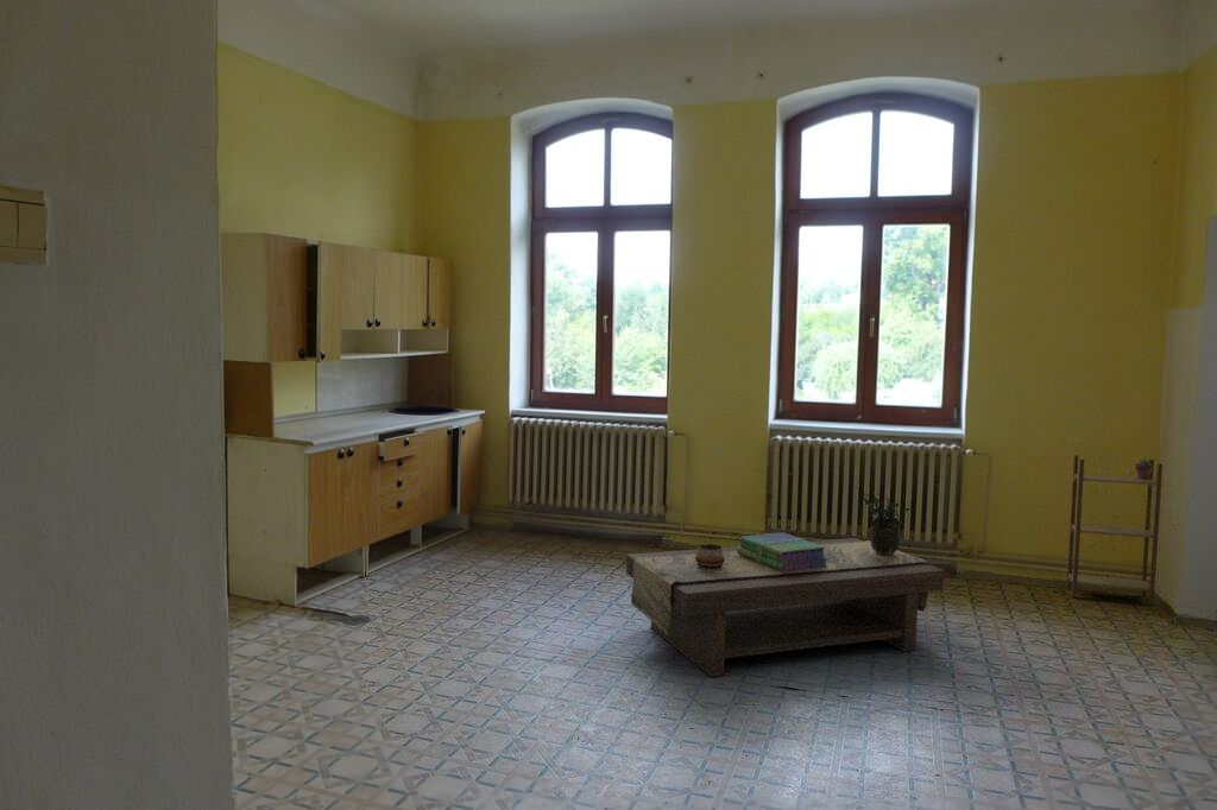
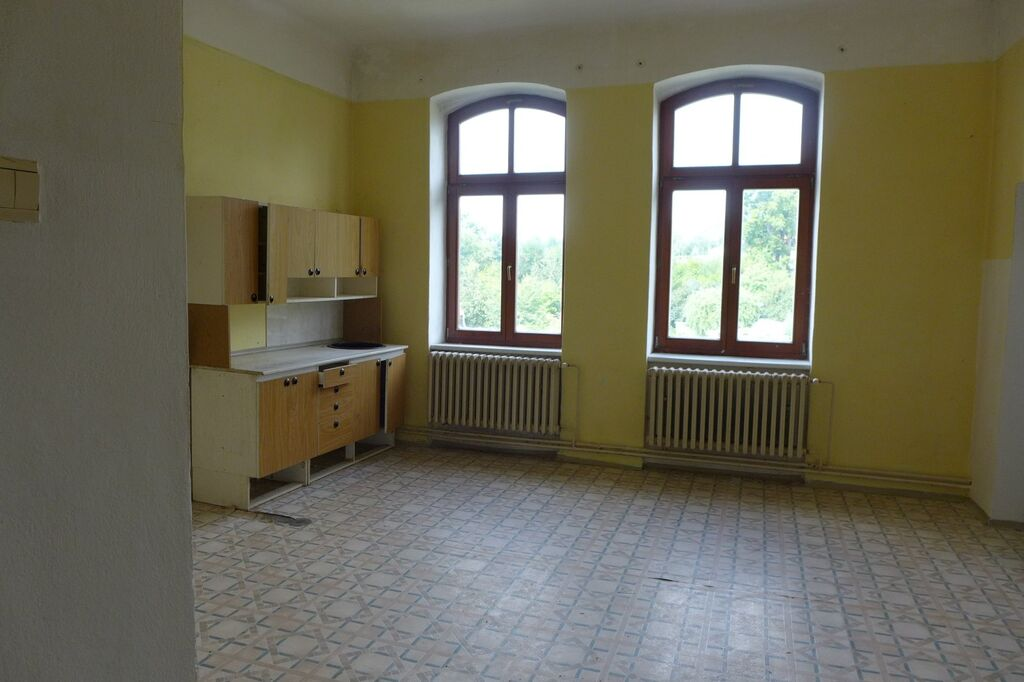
- shelving unit (1112, 527)
- potted plant (882, 518)
- potted succulent (1143, 468)
- decorative bowl (710, 556)
- stack of books (781, 550)
- coffee table (778, 599)
